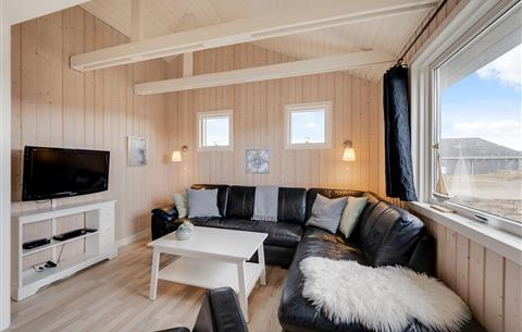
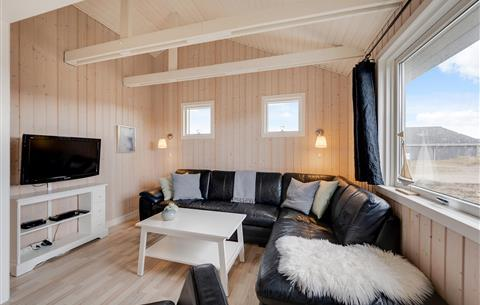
- wall art (258, 161)
